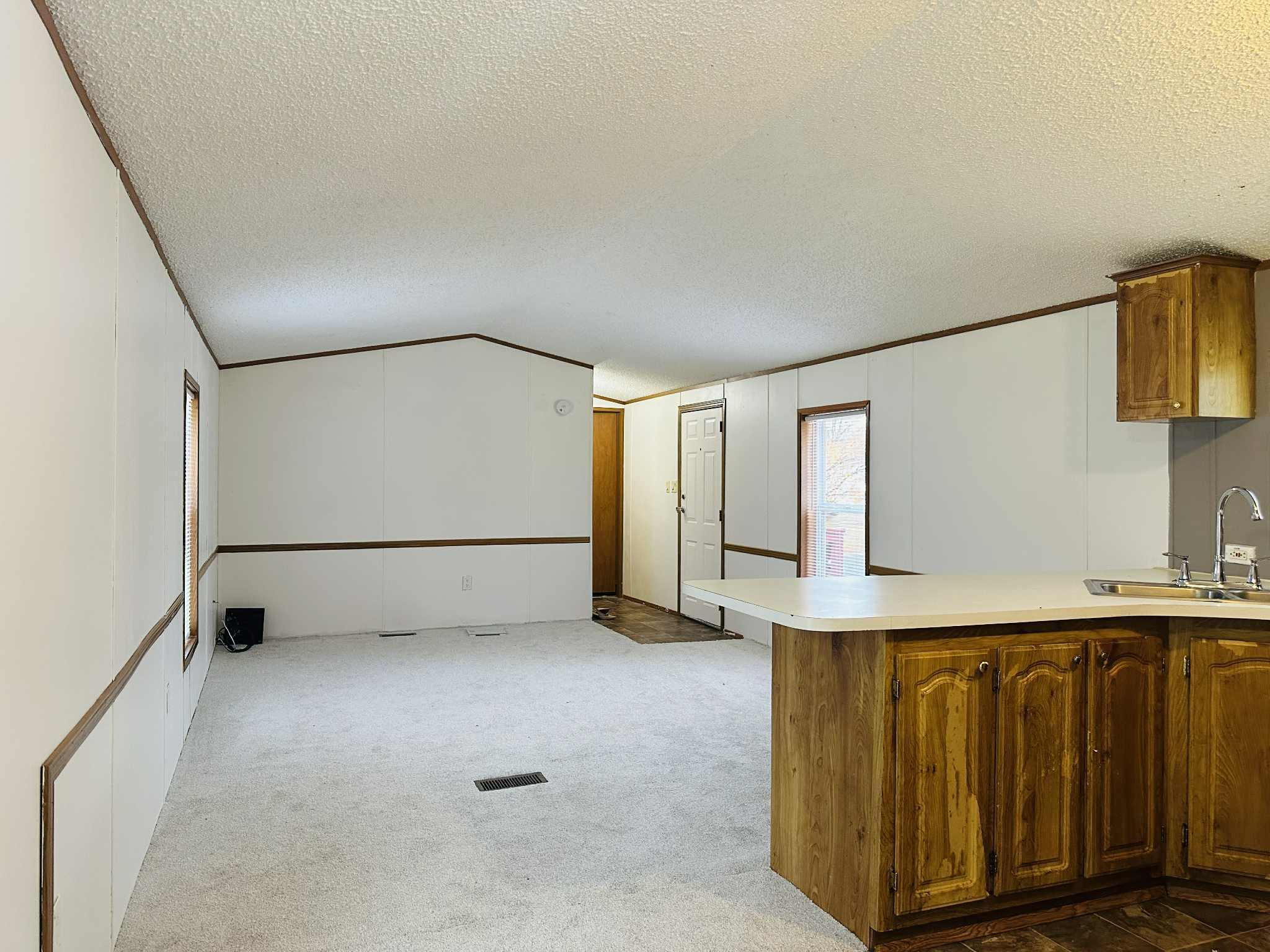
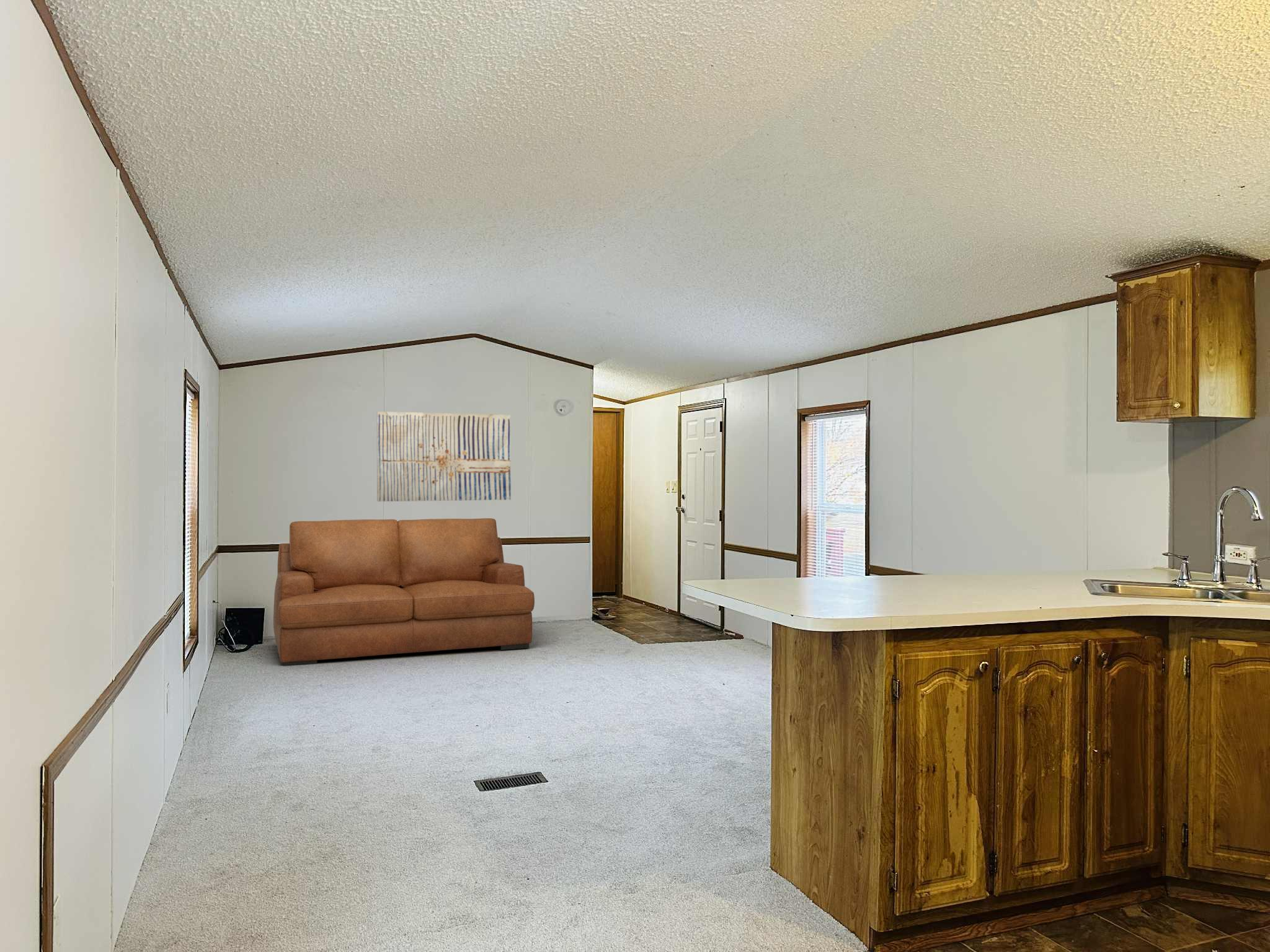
+ wall art (445, 457)
+ sofa (403, 583)
